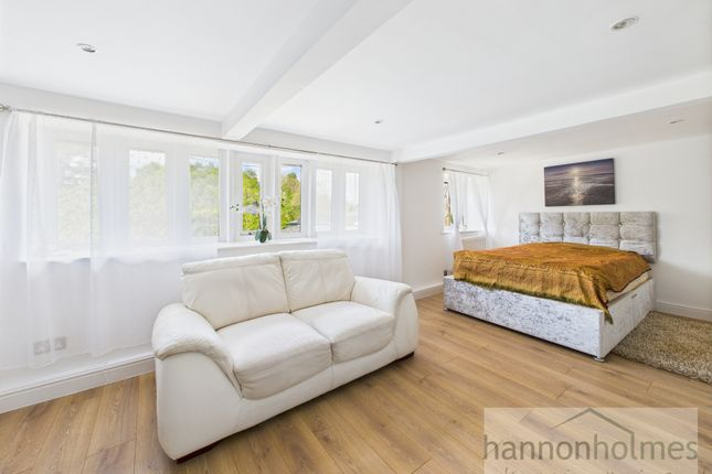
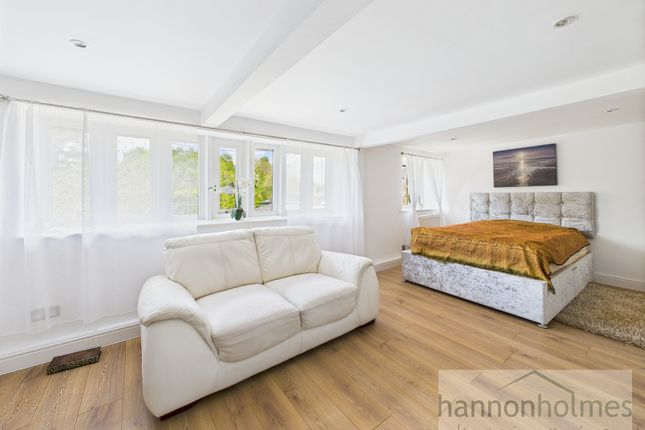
+ book (75, 359)
